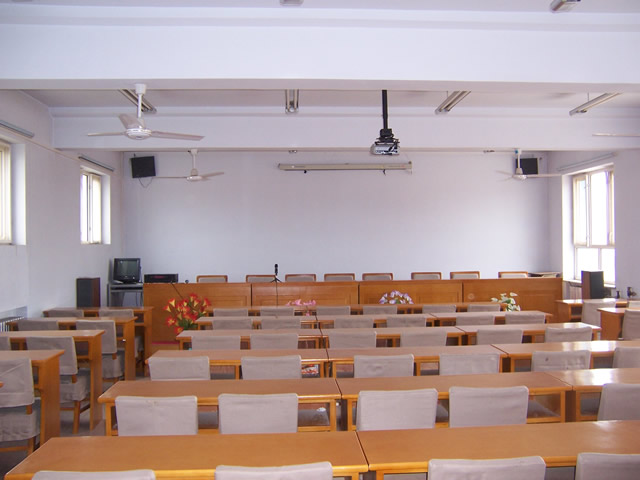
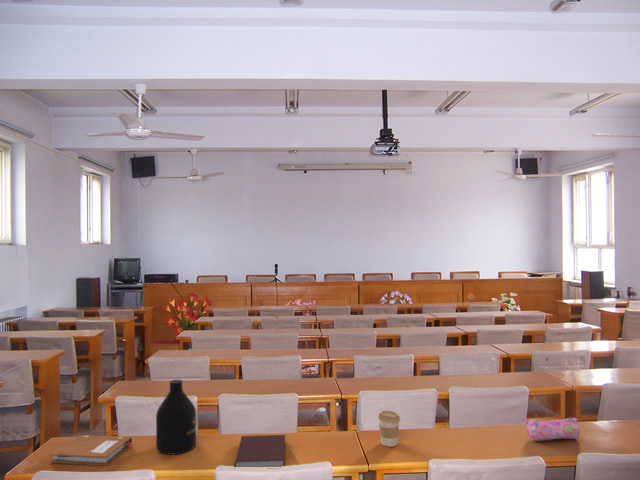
+ pencil case (553, 428)
+ notebook (261, 451)
+ coffee cup (389, 427)
+ bottle (176, 414)
+ notebook (94, 448)
